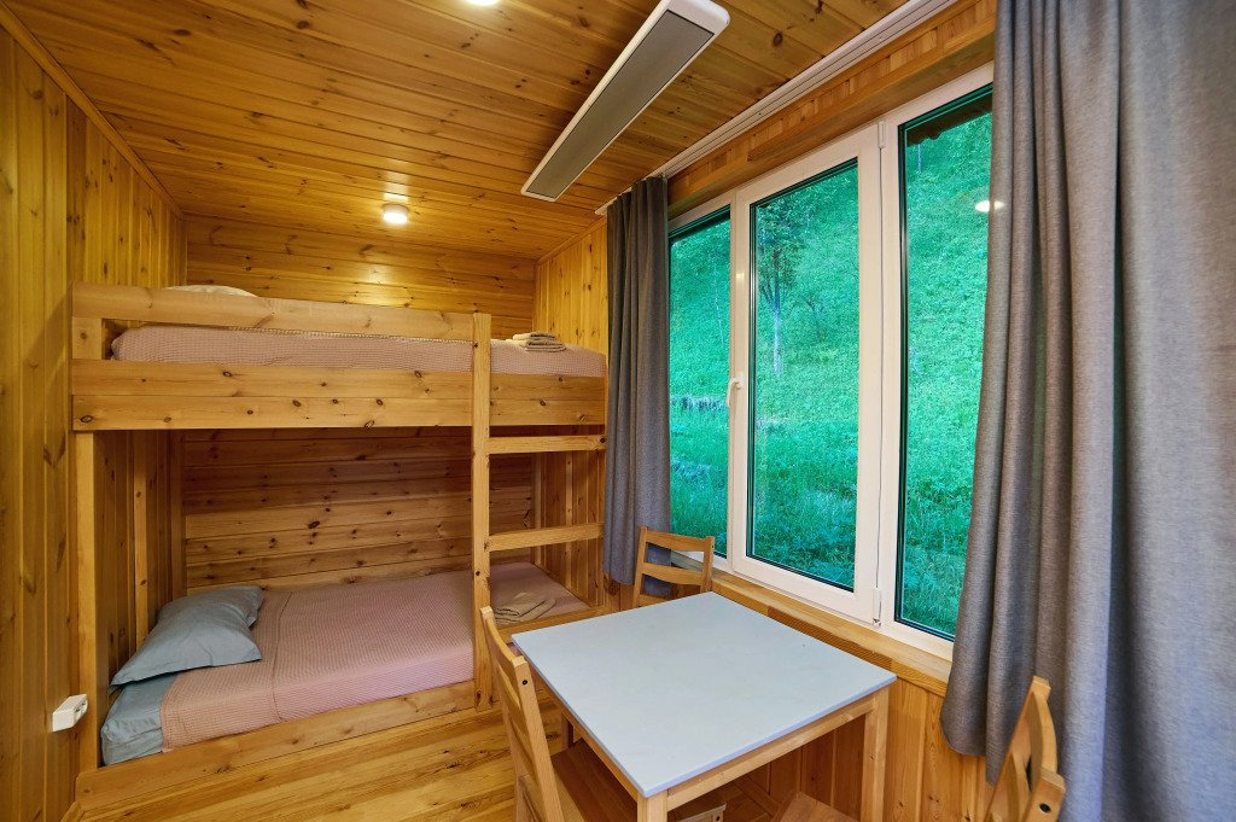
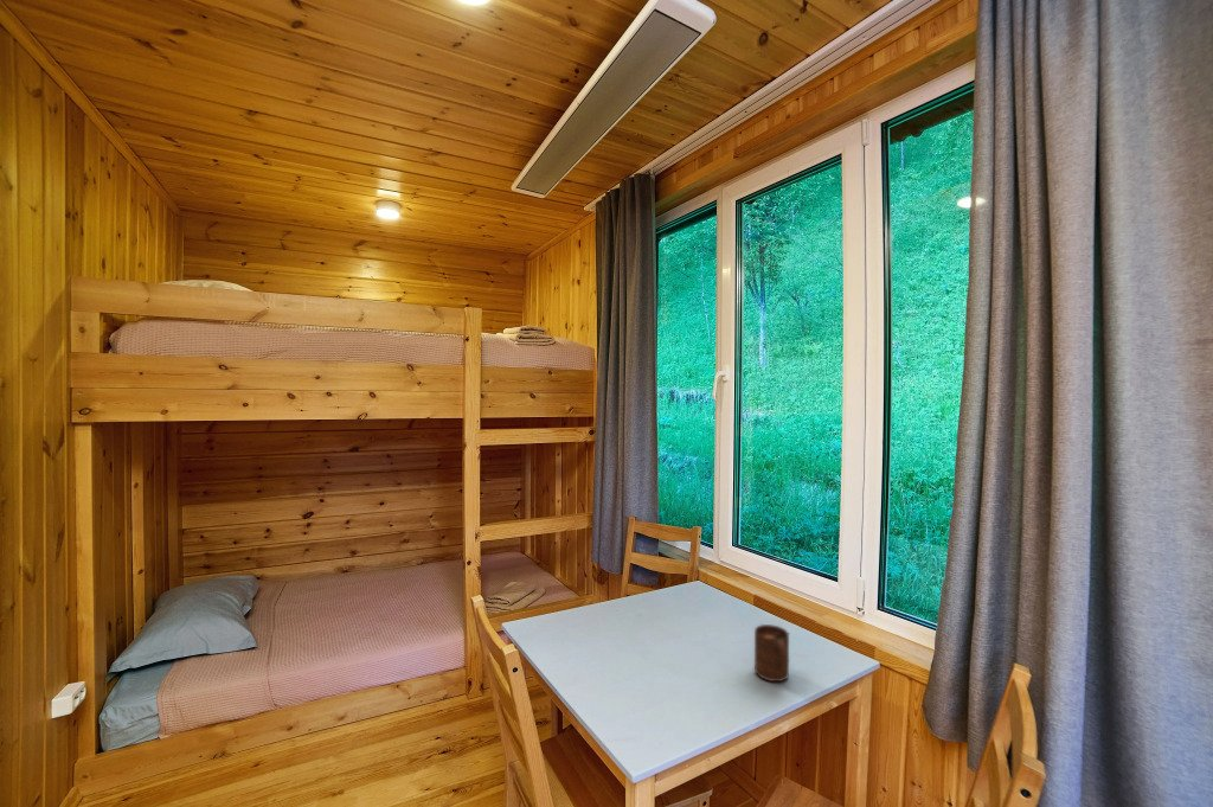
+ cup (775, 654)
